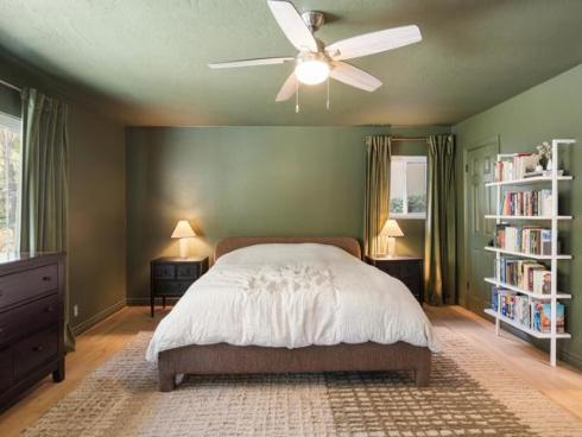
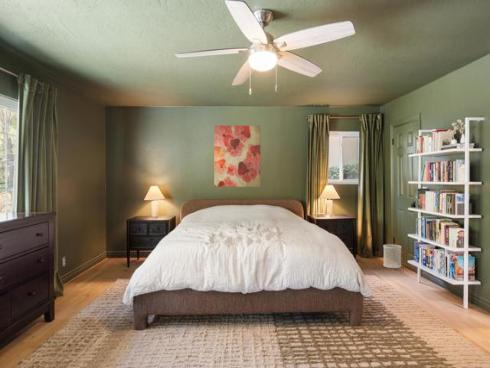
+ wastebasket (392, 256)
+ wall art (237, 156)
